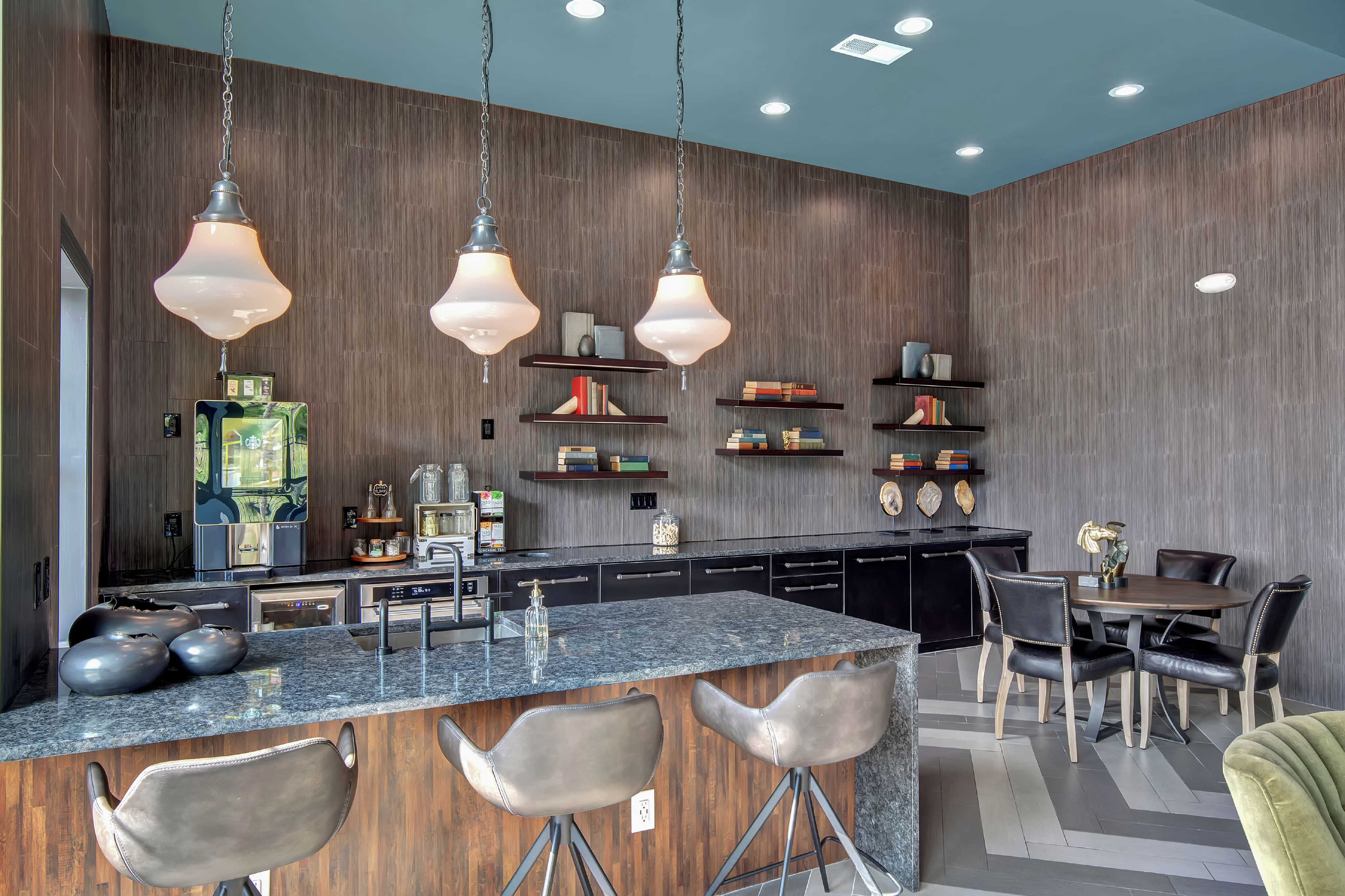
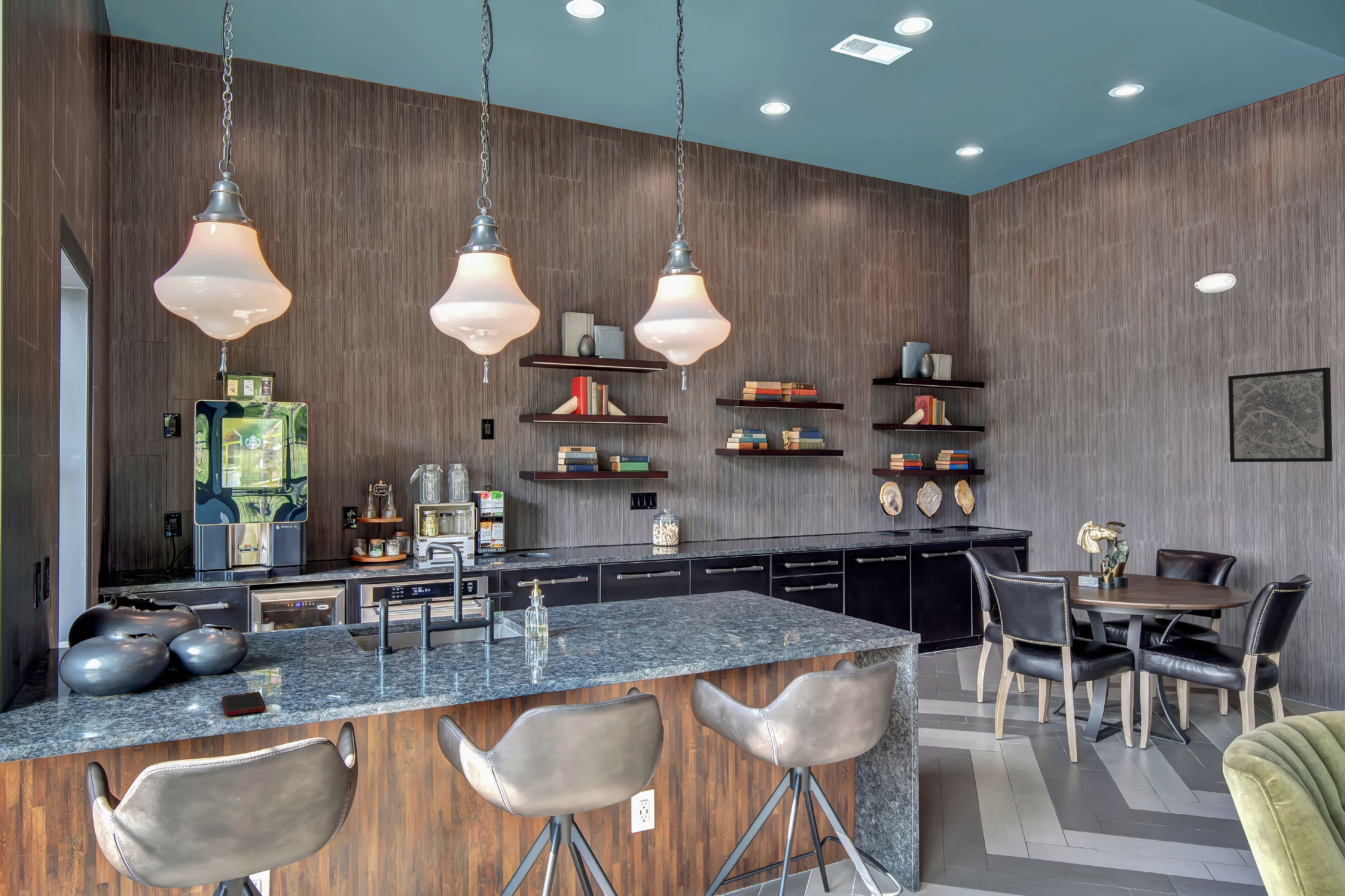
+ wall art (1278, 417)
+ cell phone (243, 703)
